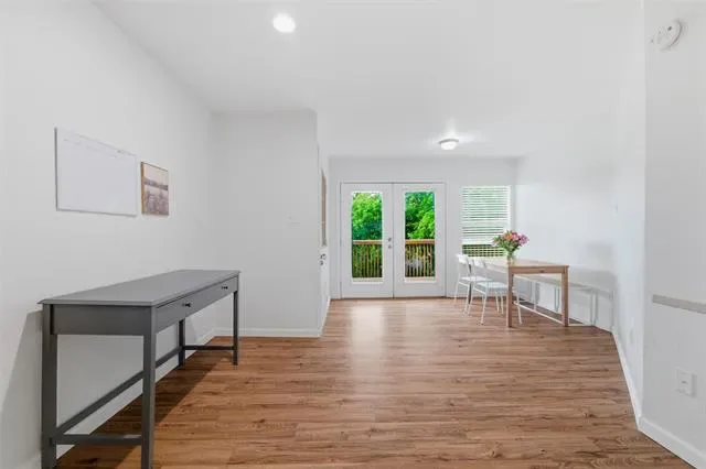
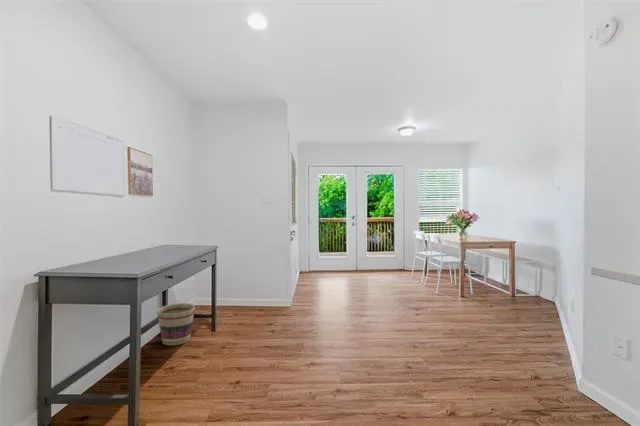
+ basket (176, 324)
